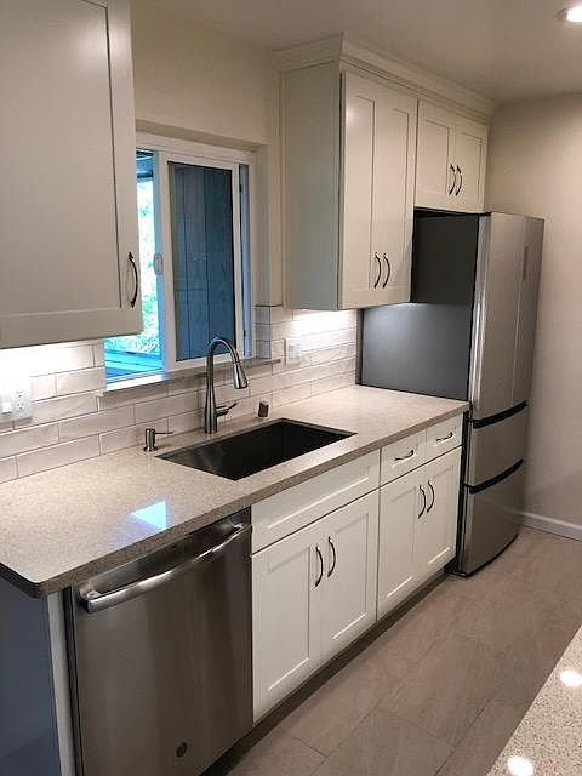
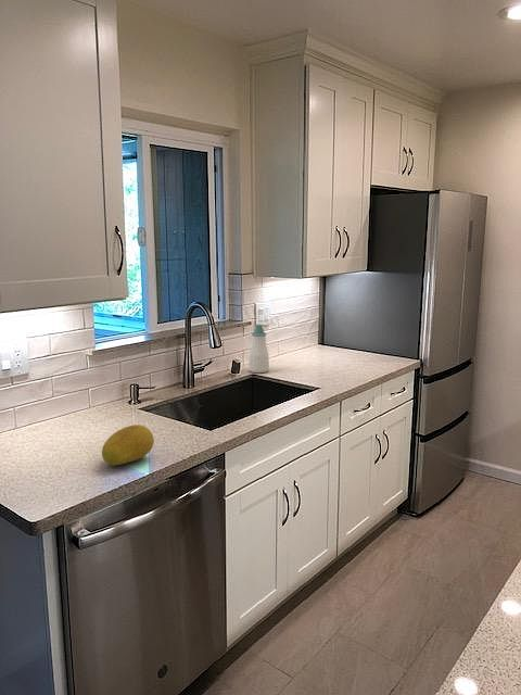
+ fruit (126, 445)
+ soap bottle (258, 348)
